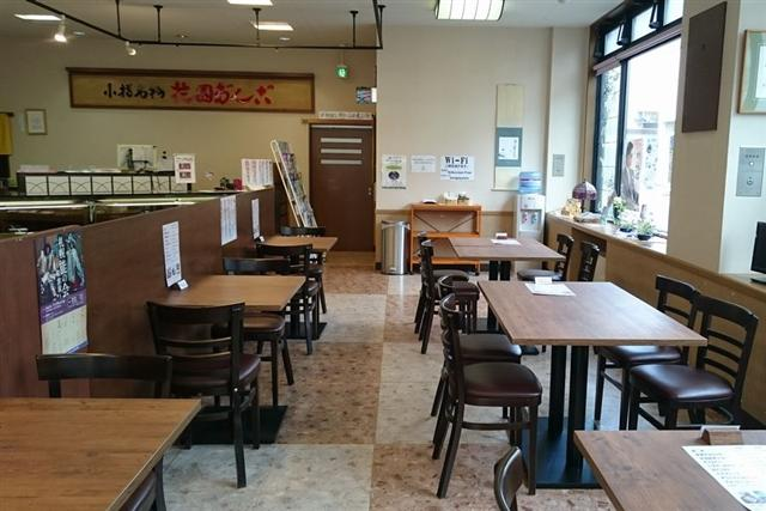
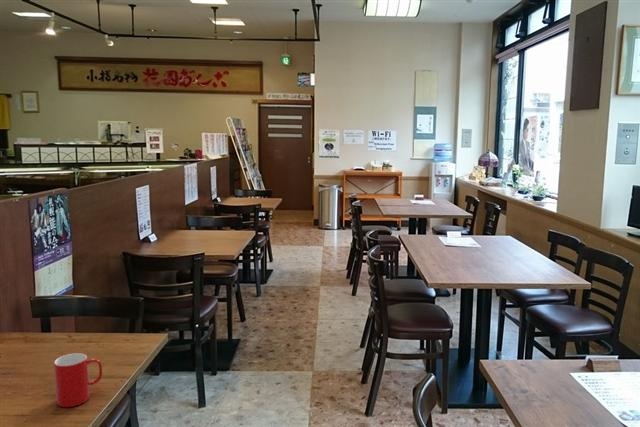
+ cup (79, 378)
